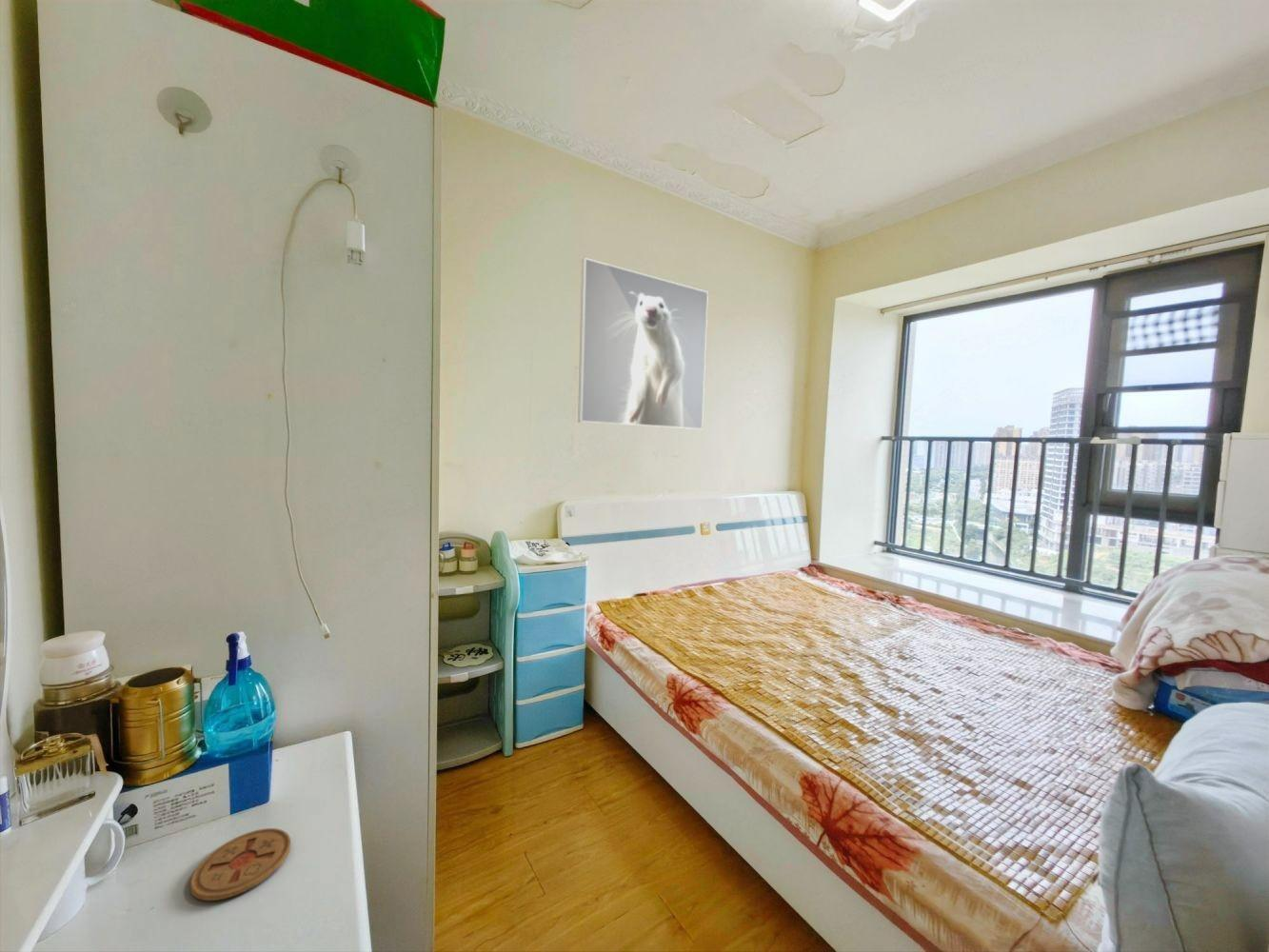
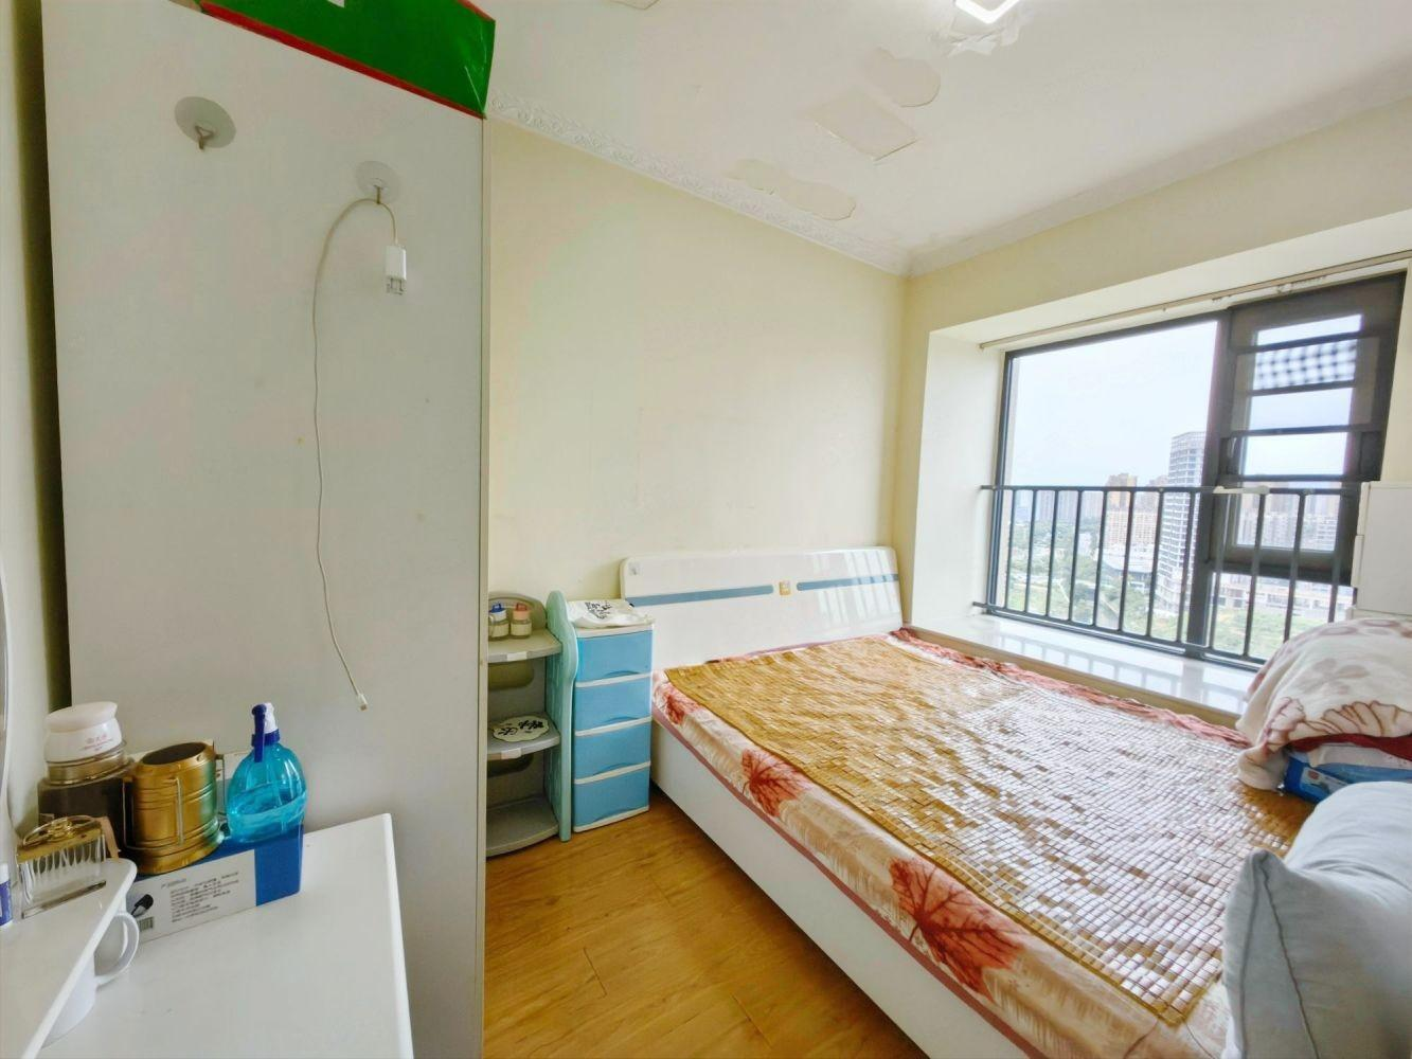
- coaster (243, 862)
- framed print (647, 352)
